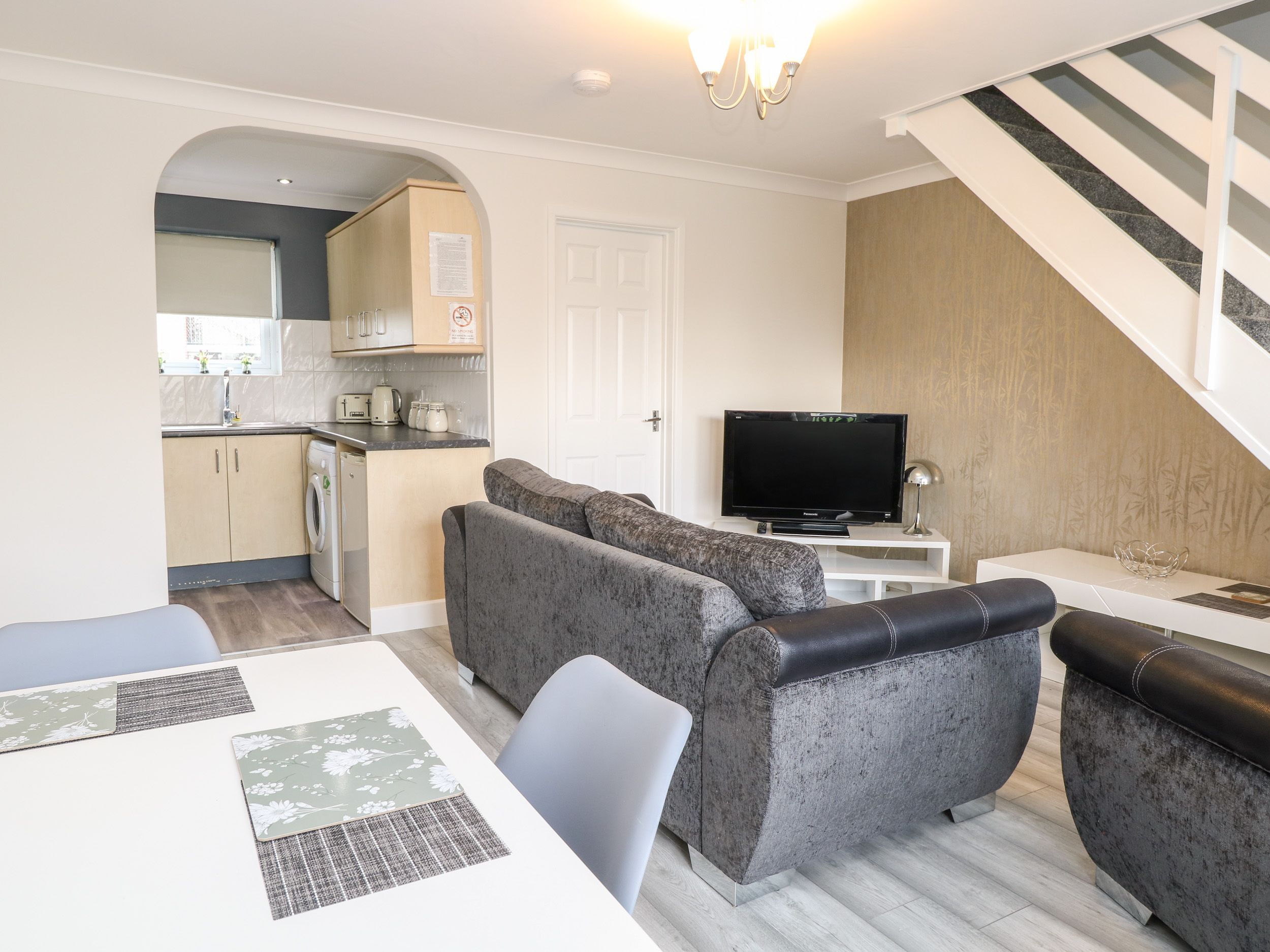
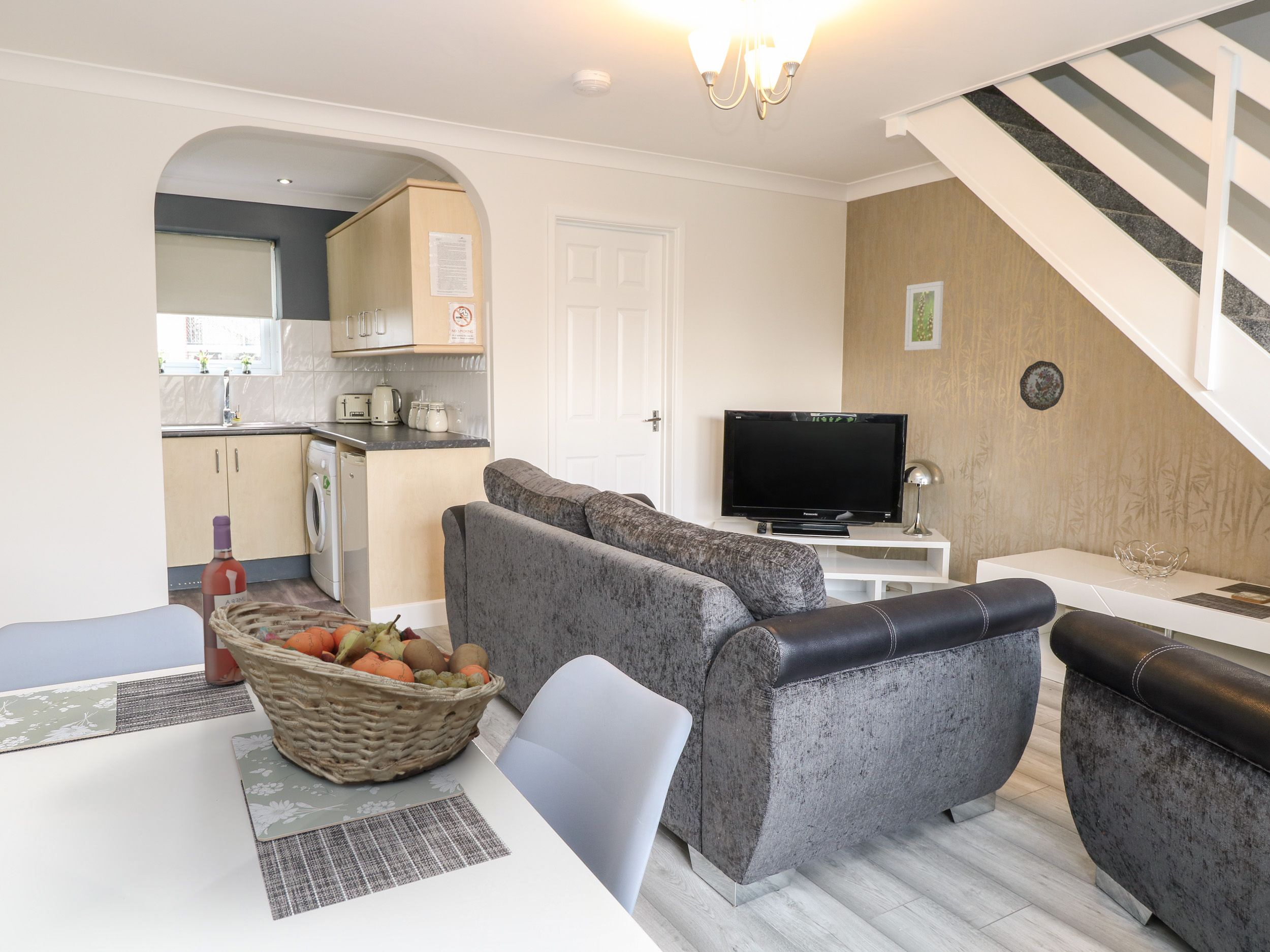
+ decorative plate (1042, 385)
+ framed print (924, 316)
+ fruit basket (360, 672)
+ wine bottle (225, 599)
